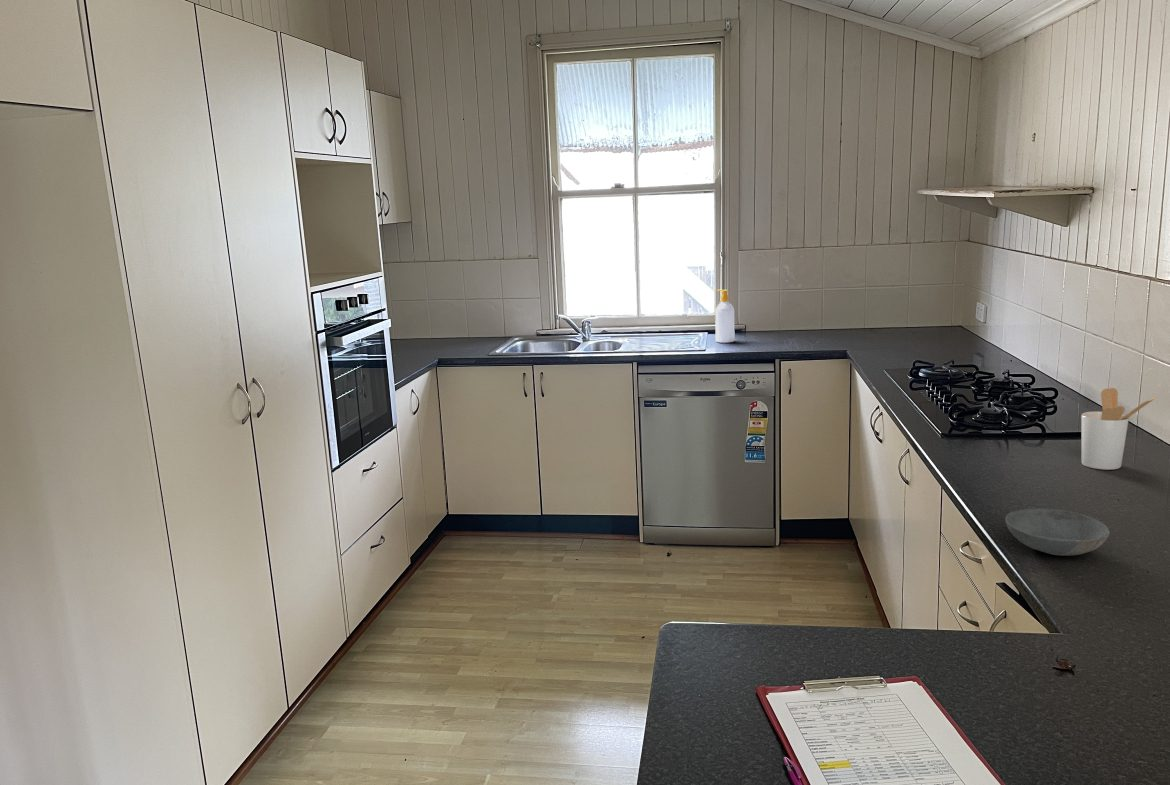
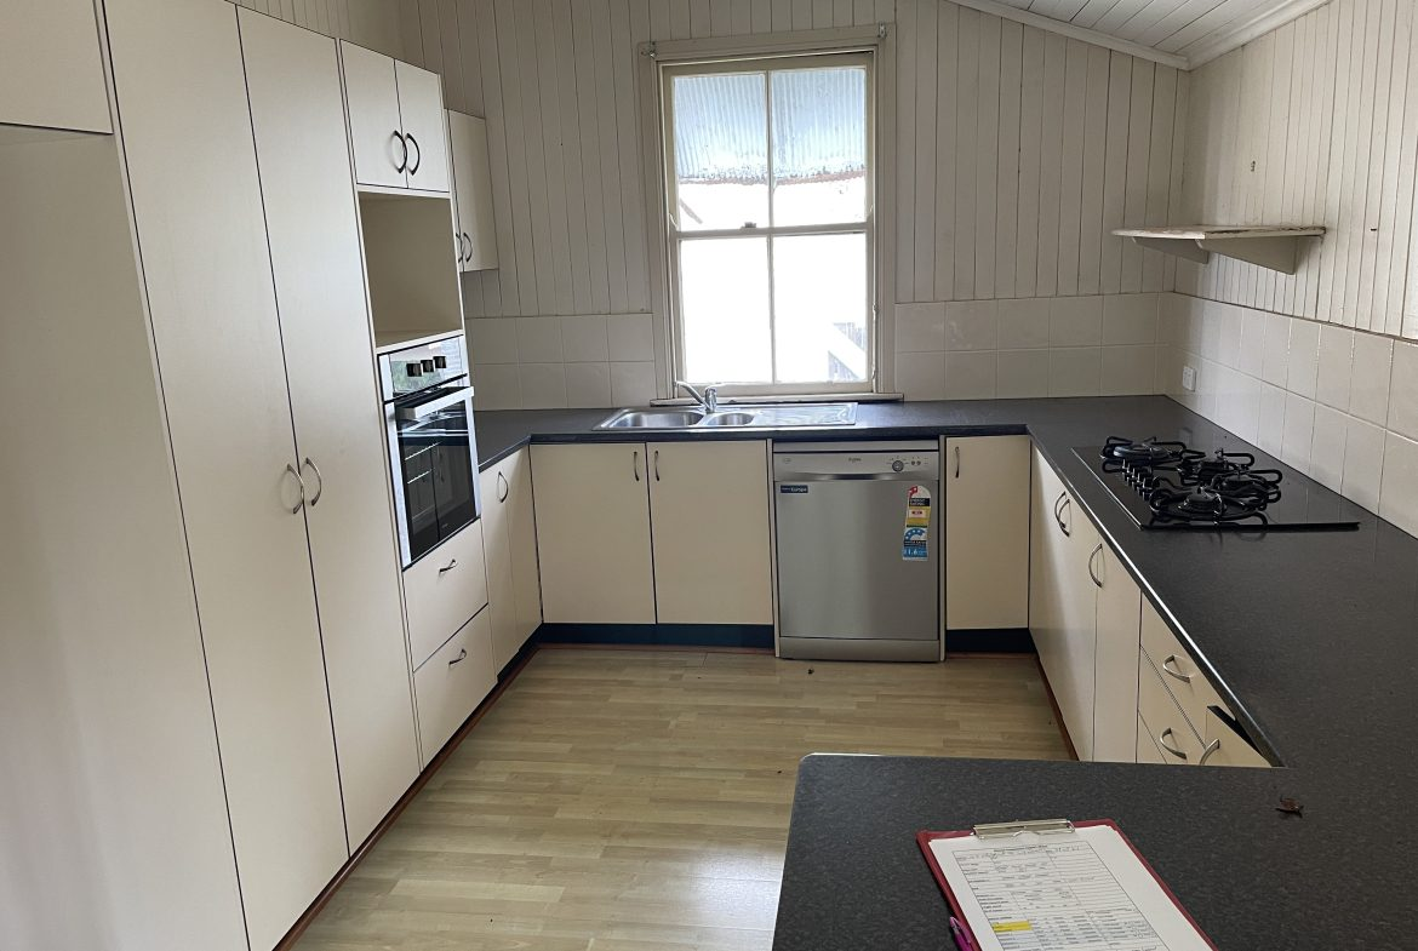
- soap bottle (724, 315)
- bowl (1055, 535)
- utensil holder (1116, 429)
